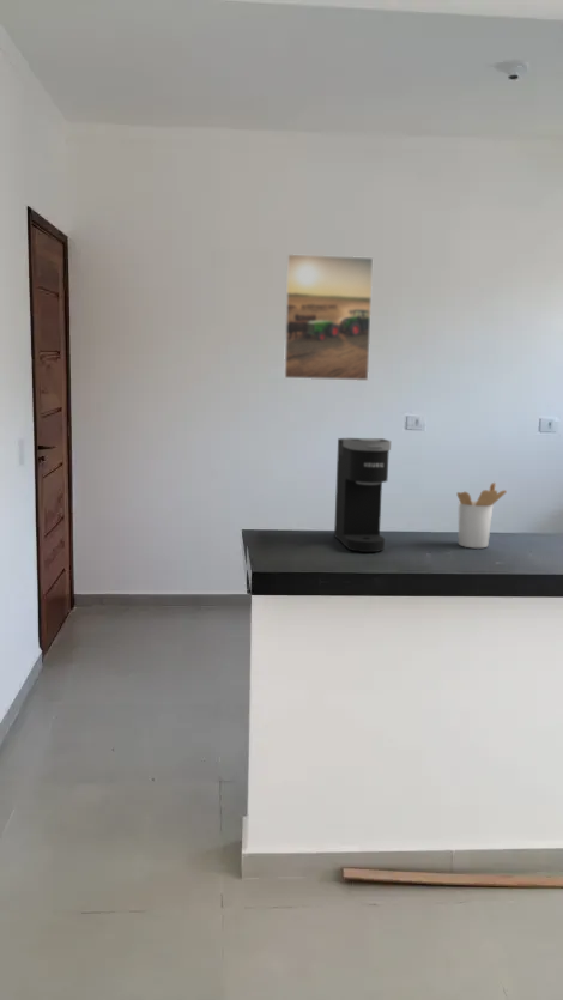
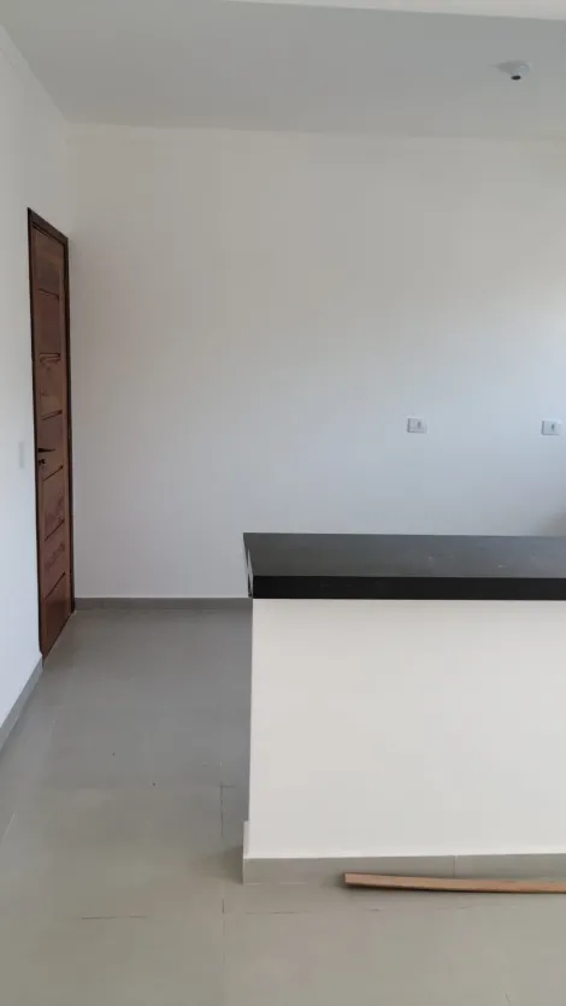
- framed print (327, 317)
- utensil holder (480, 515)
- coffee maker (361, 490)
